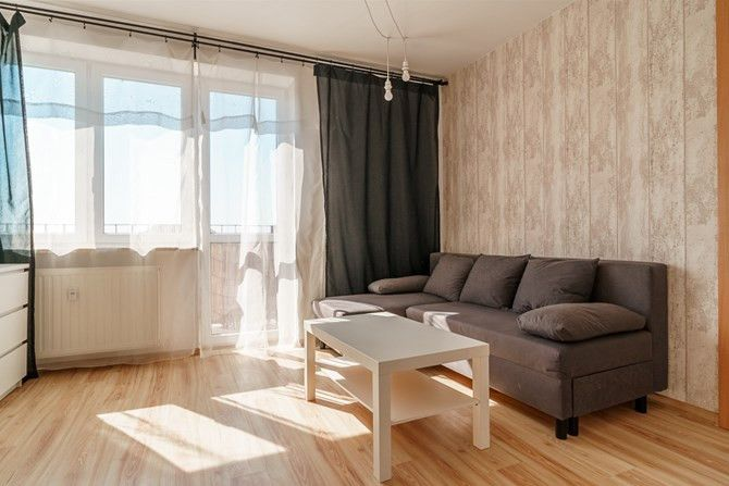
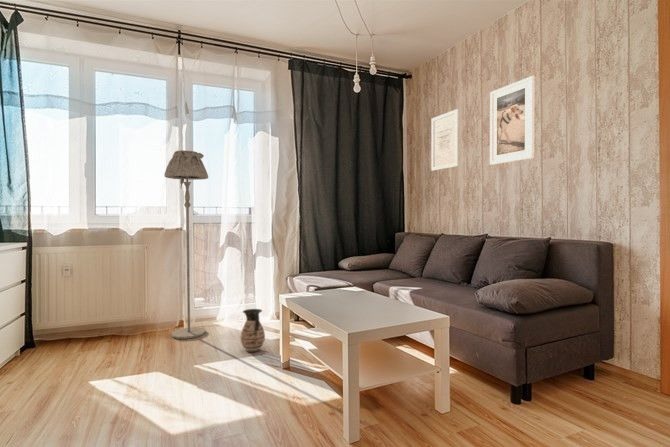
+ wall art (444, 141)
+ floor lamp (187, 243)
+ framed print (510, 123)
+ ceramic jug (253, 329)
